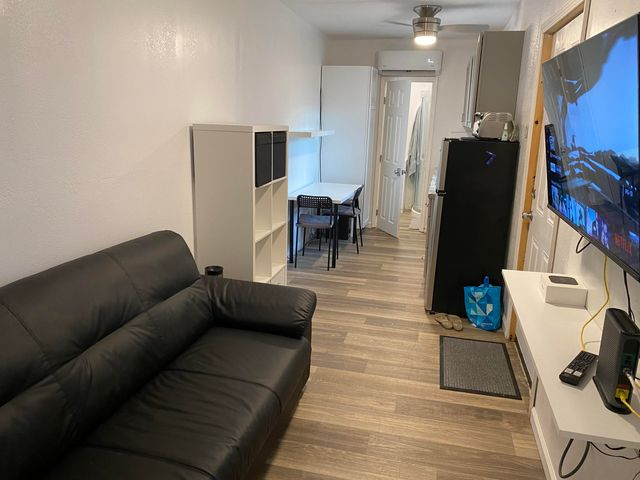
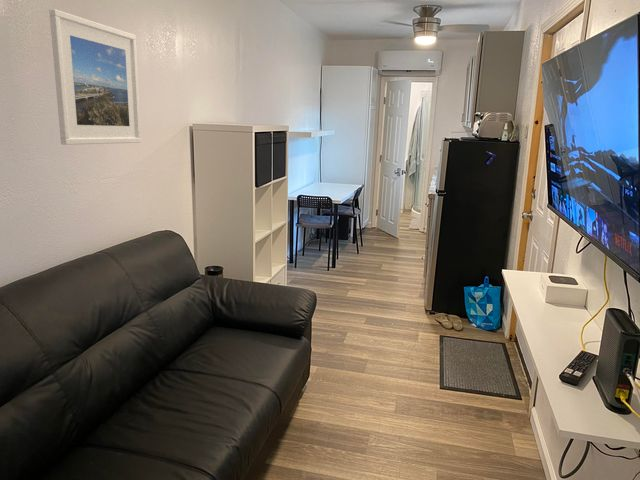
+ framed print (101, 85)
